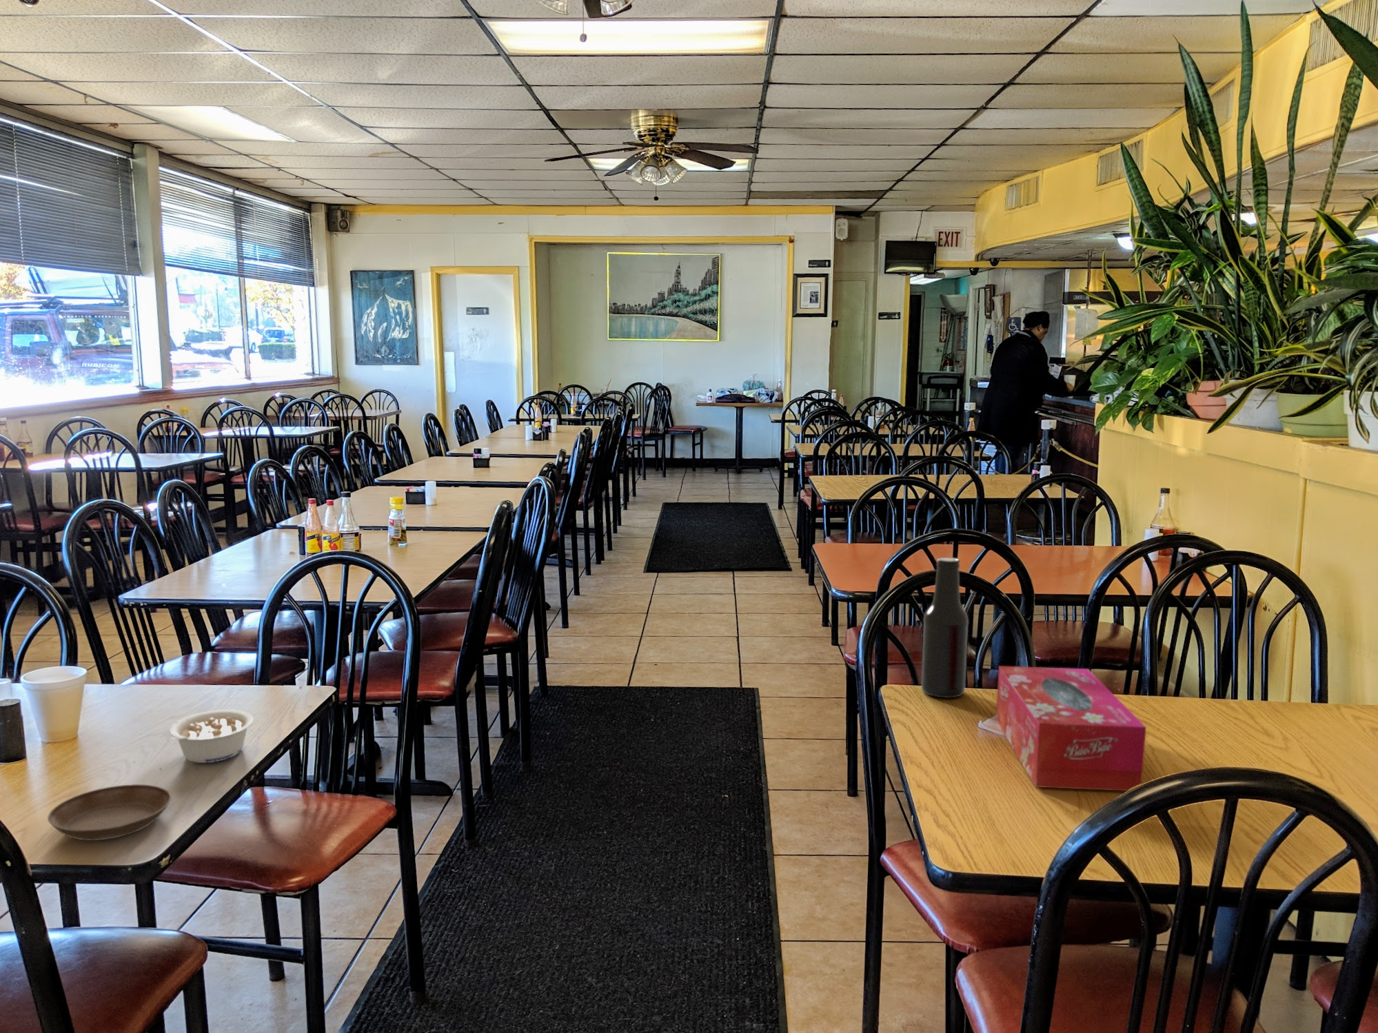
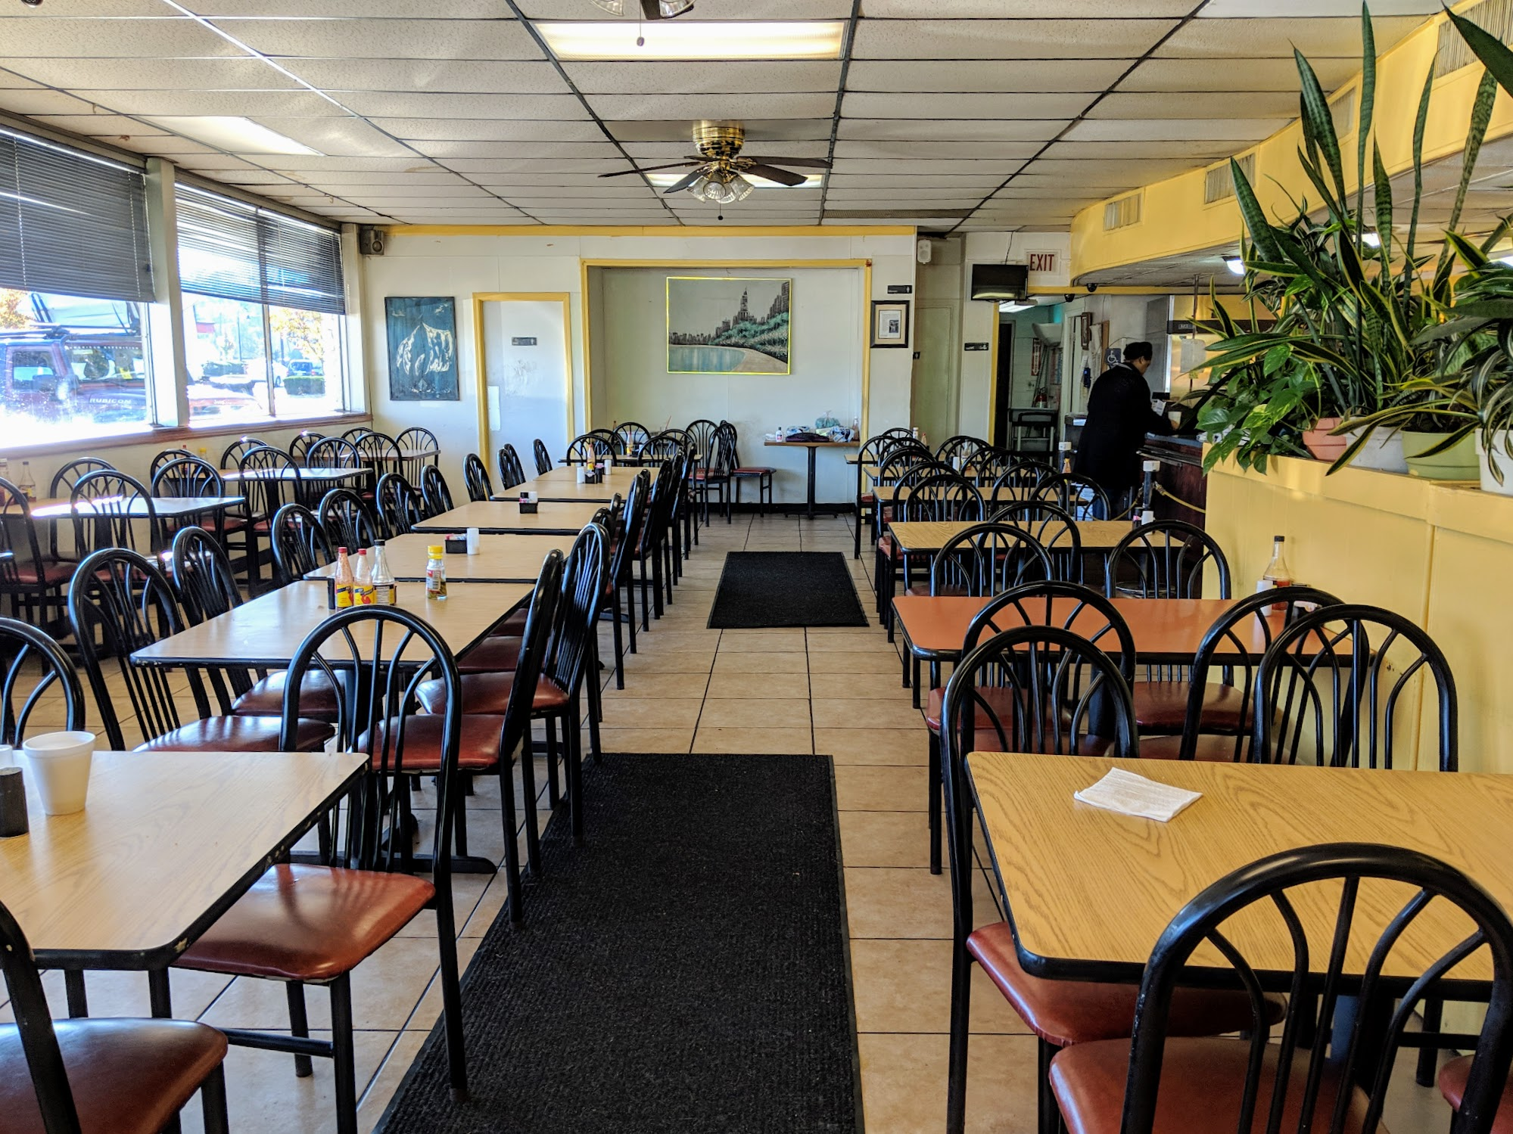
- tissue box (1063, 723)
- saucer (112, 815)
- beer bottle (945, 626)
- legume (213, 736)
